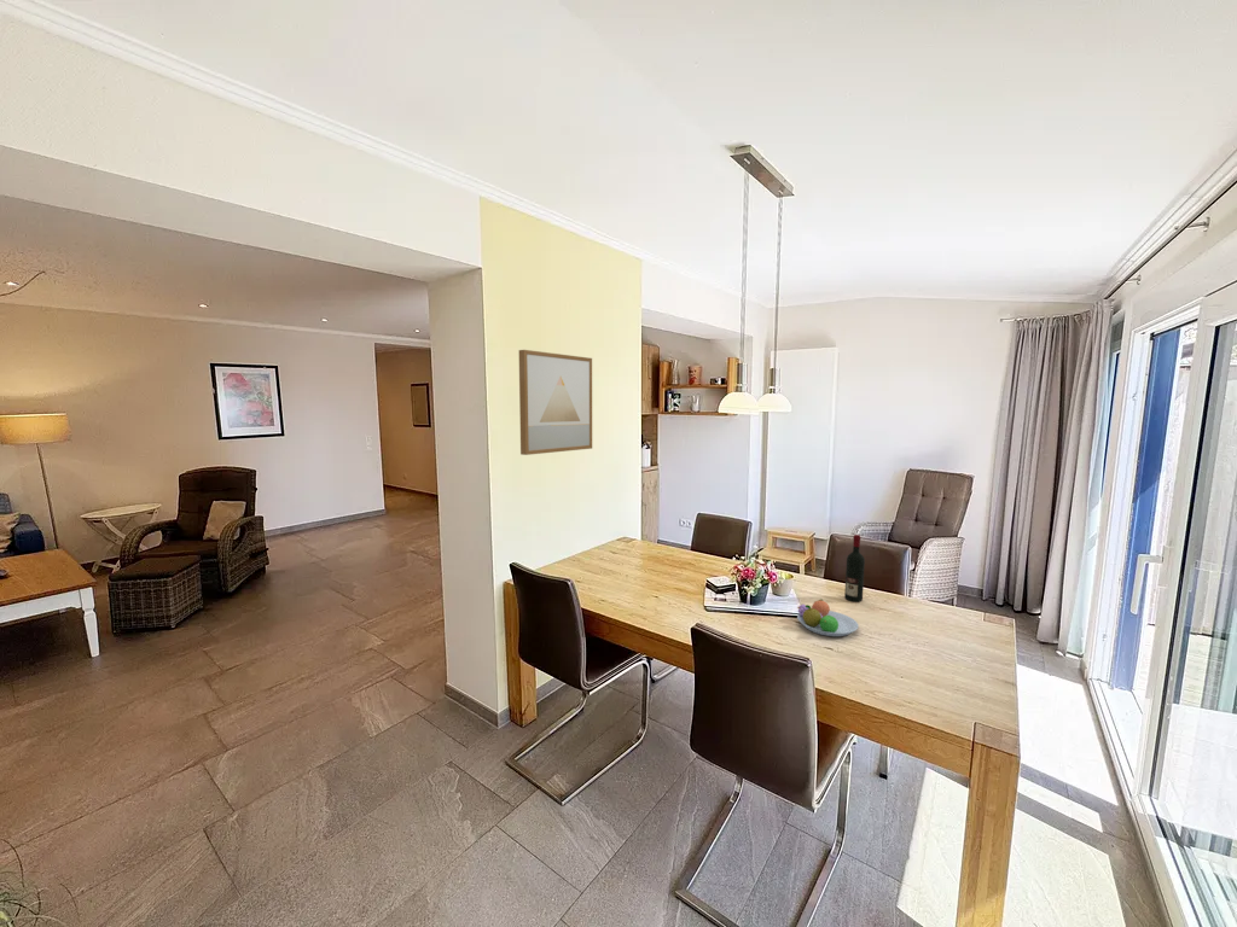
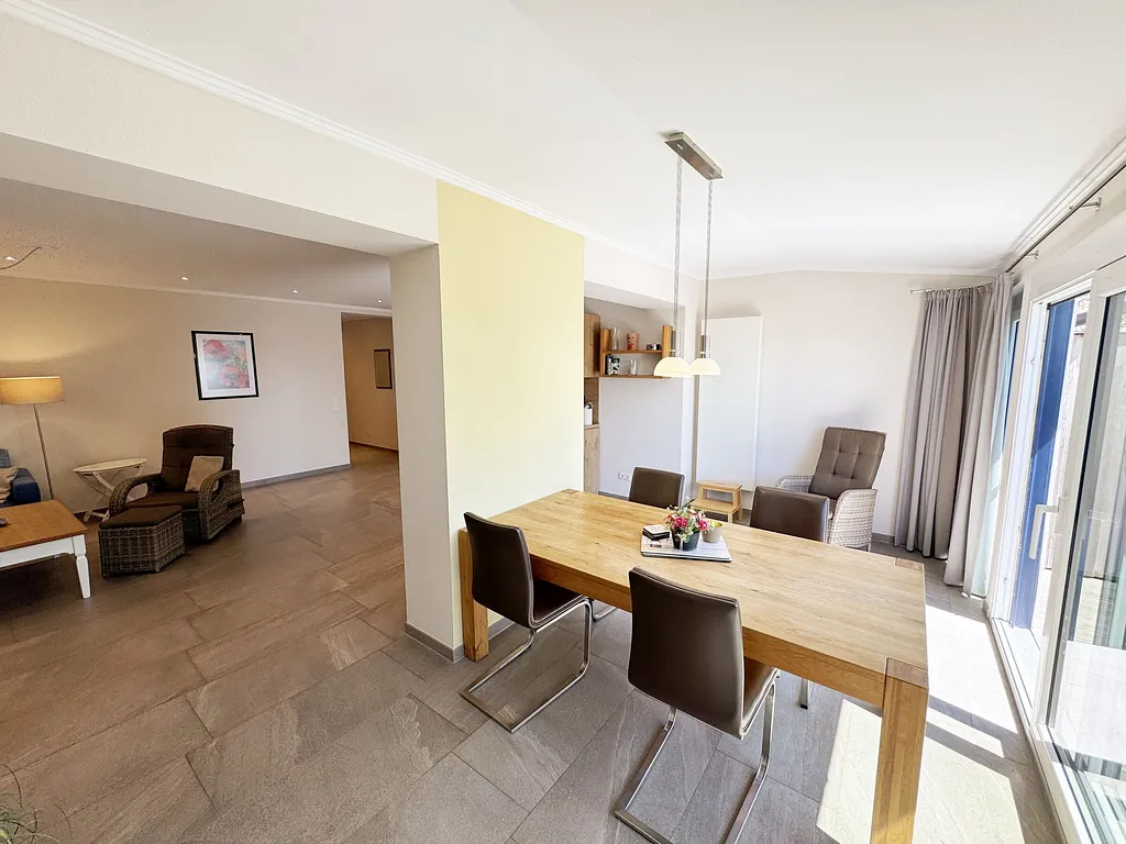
- fruit bowl (825, 616)
- alcohol (855, 567)
- wall art (558, 403)
